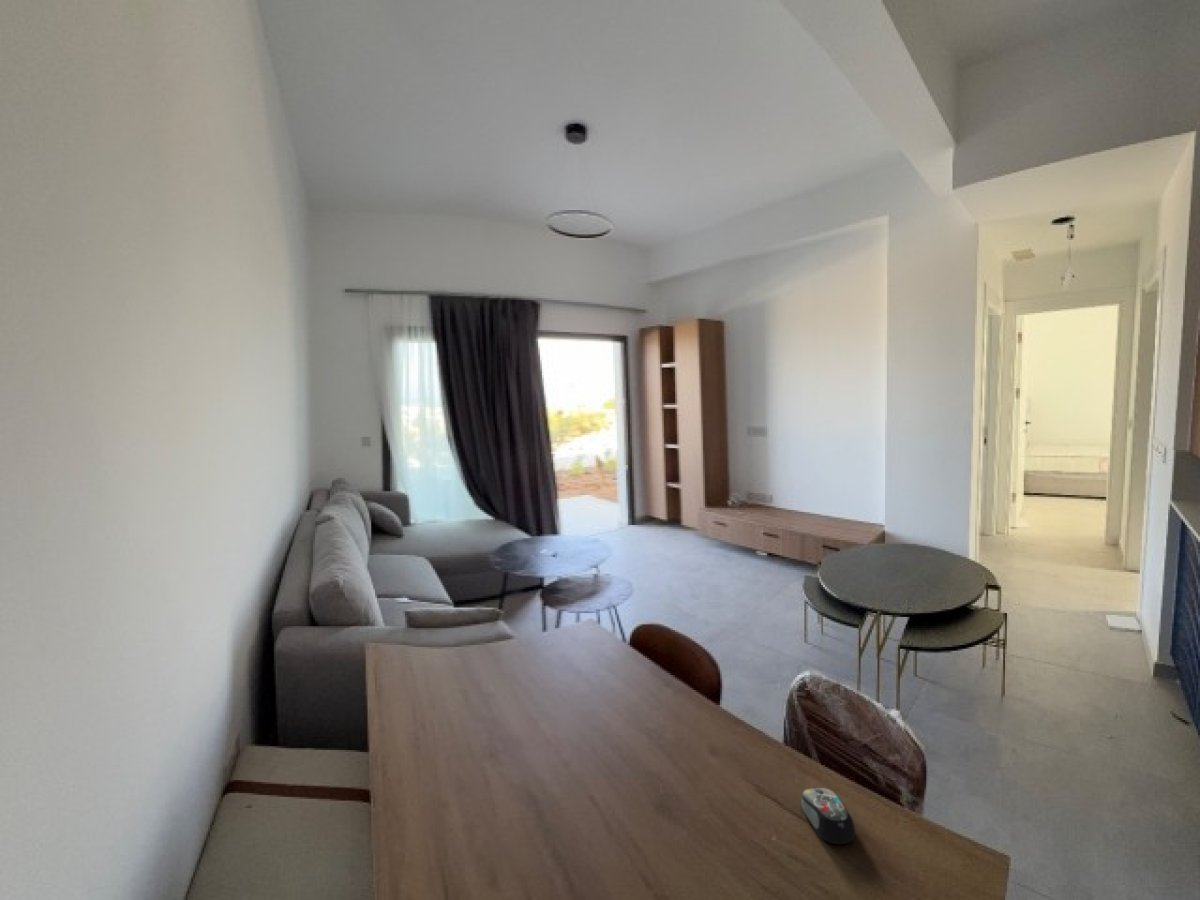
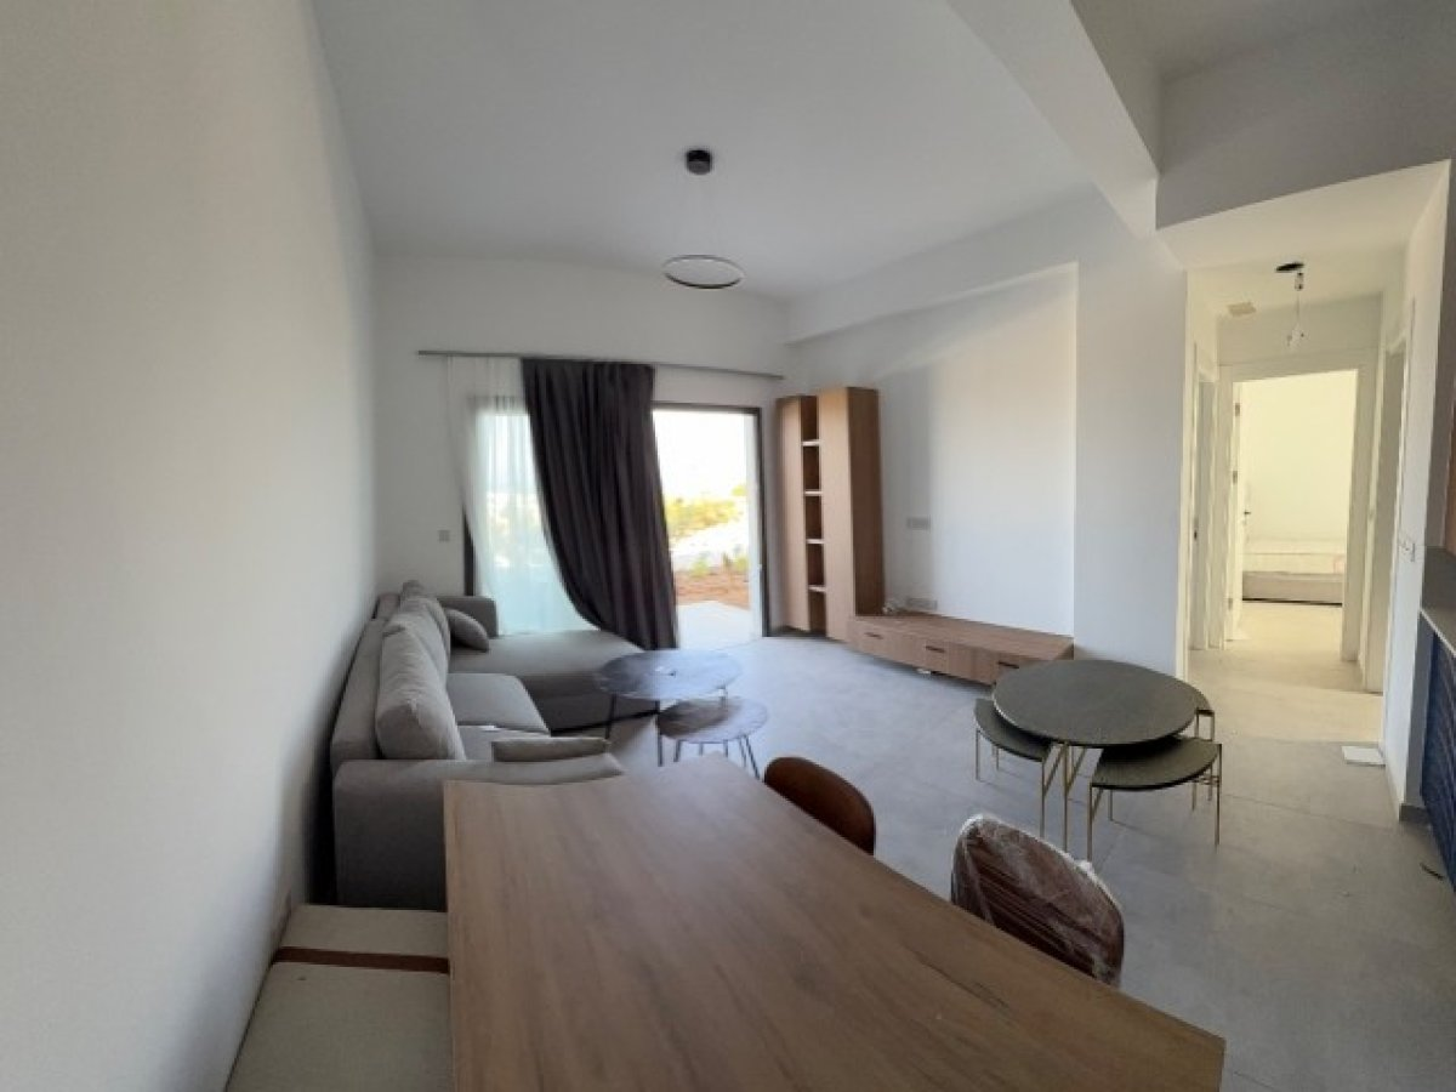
- computer mouse (827, 809)
